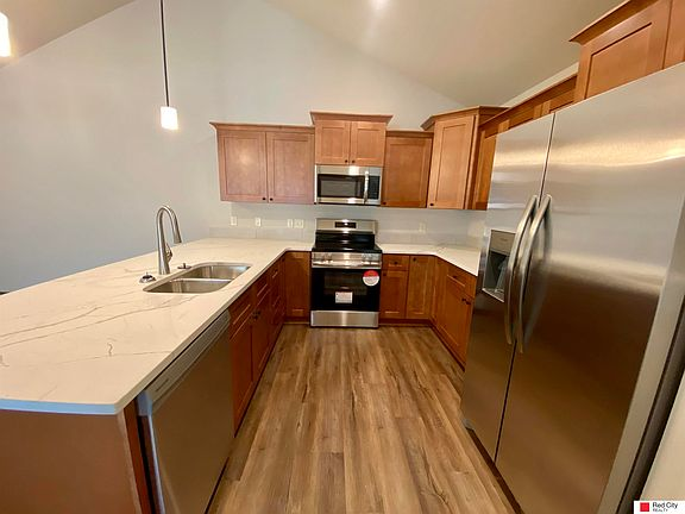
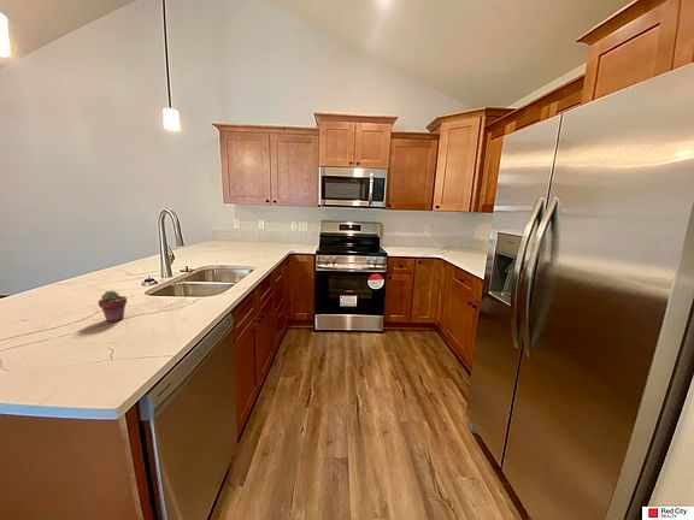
+ potted succulent (113, 305)
